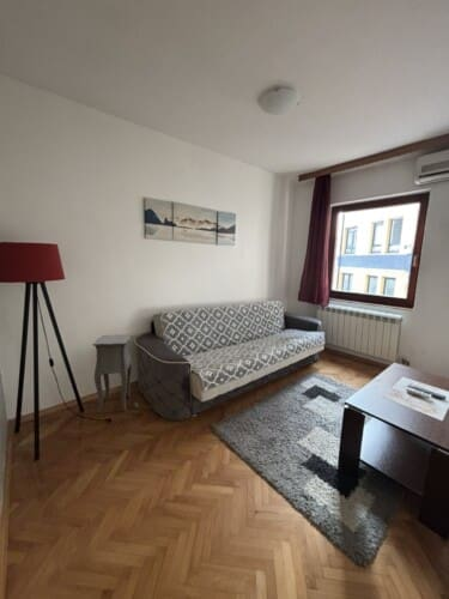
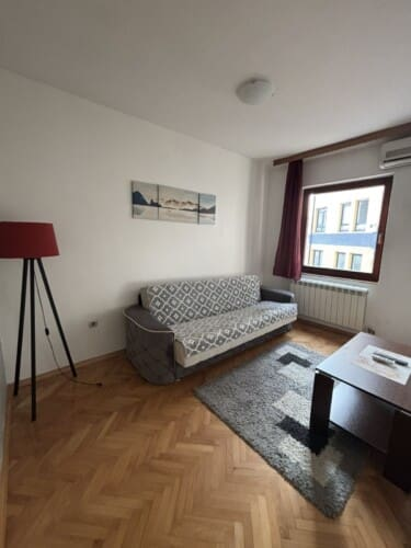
- side table (114, 371)
